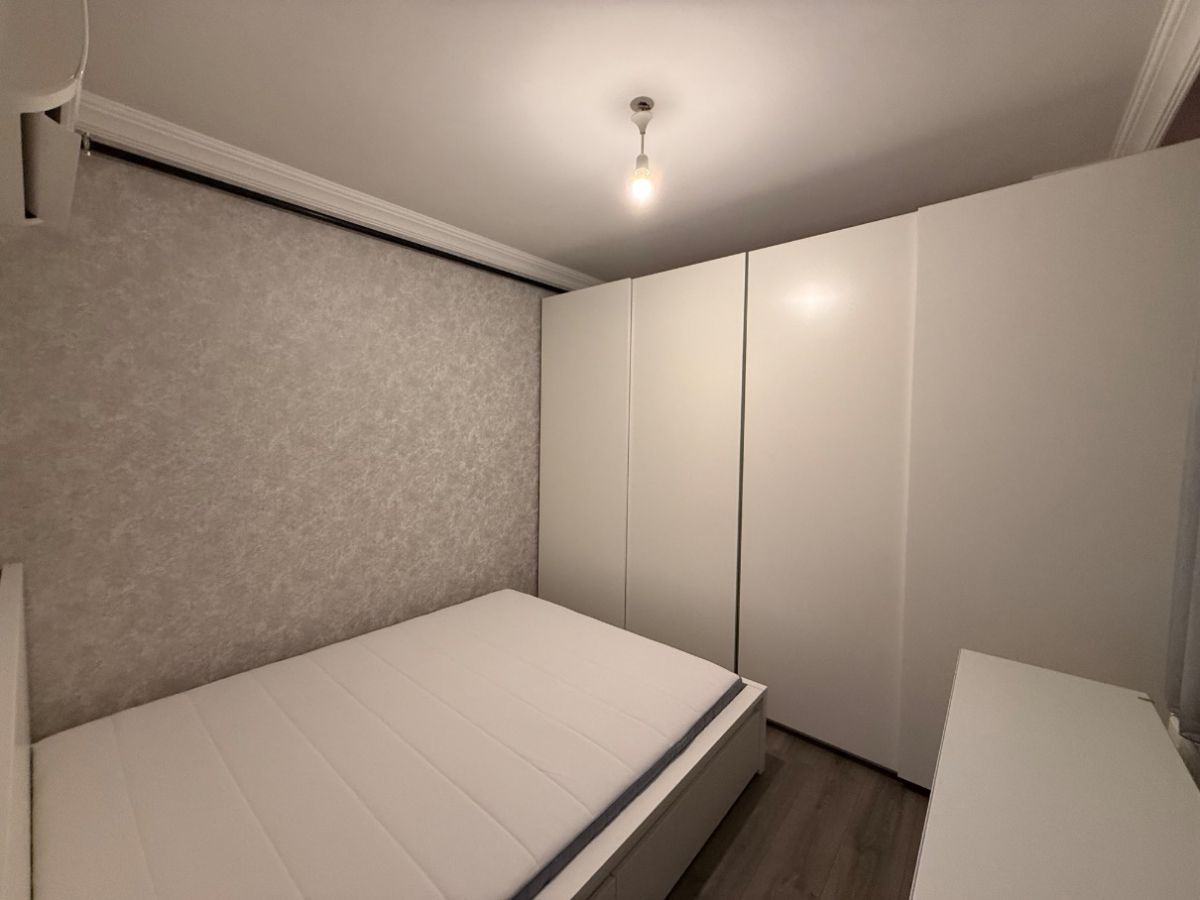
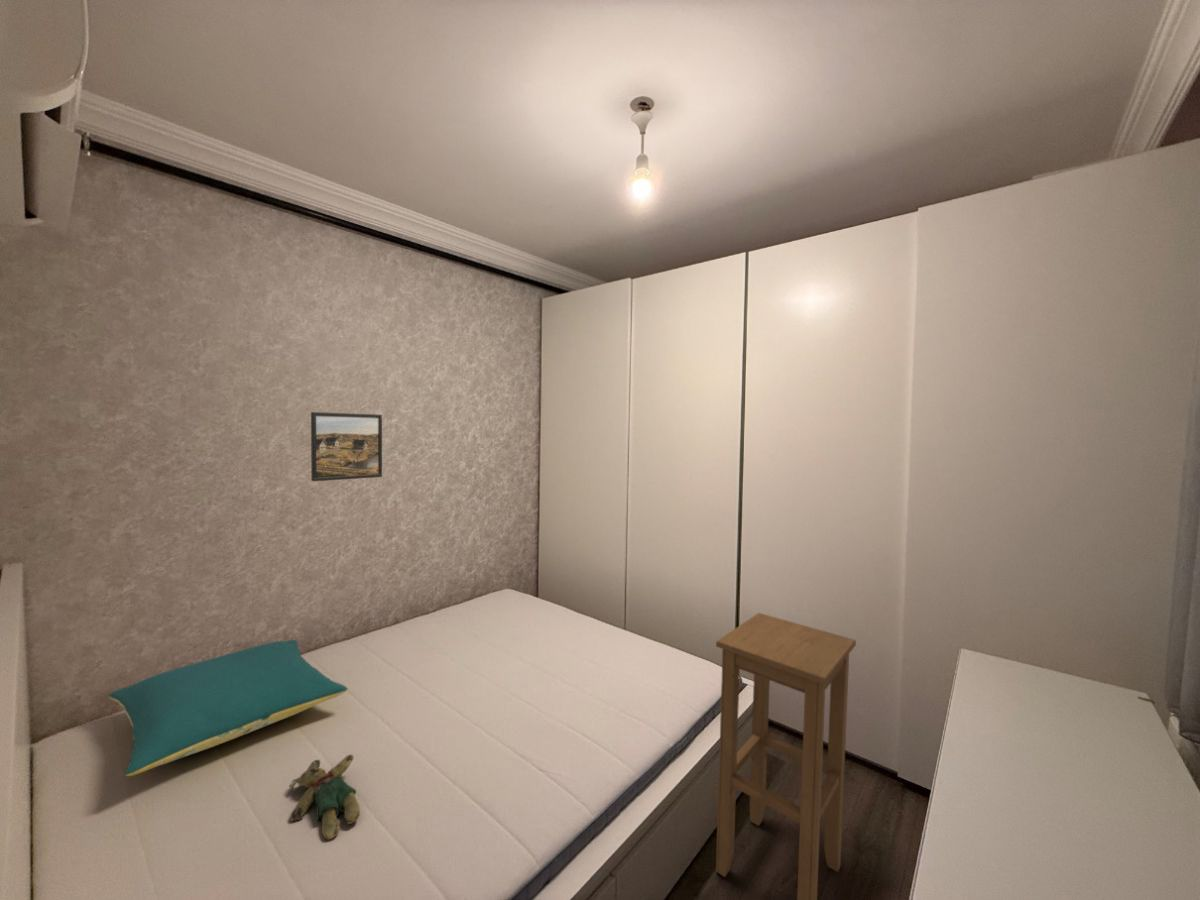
+ teddy bear (323, 794)
+ pillow (231, 692)
+ stool (782, 753)
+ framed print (348, 446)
